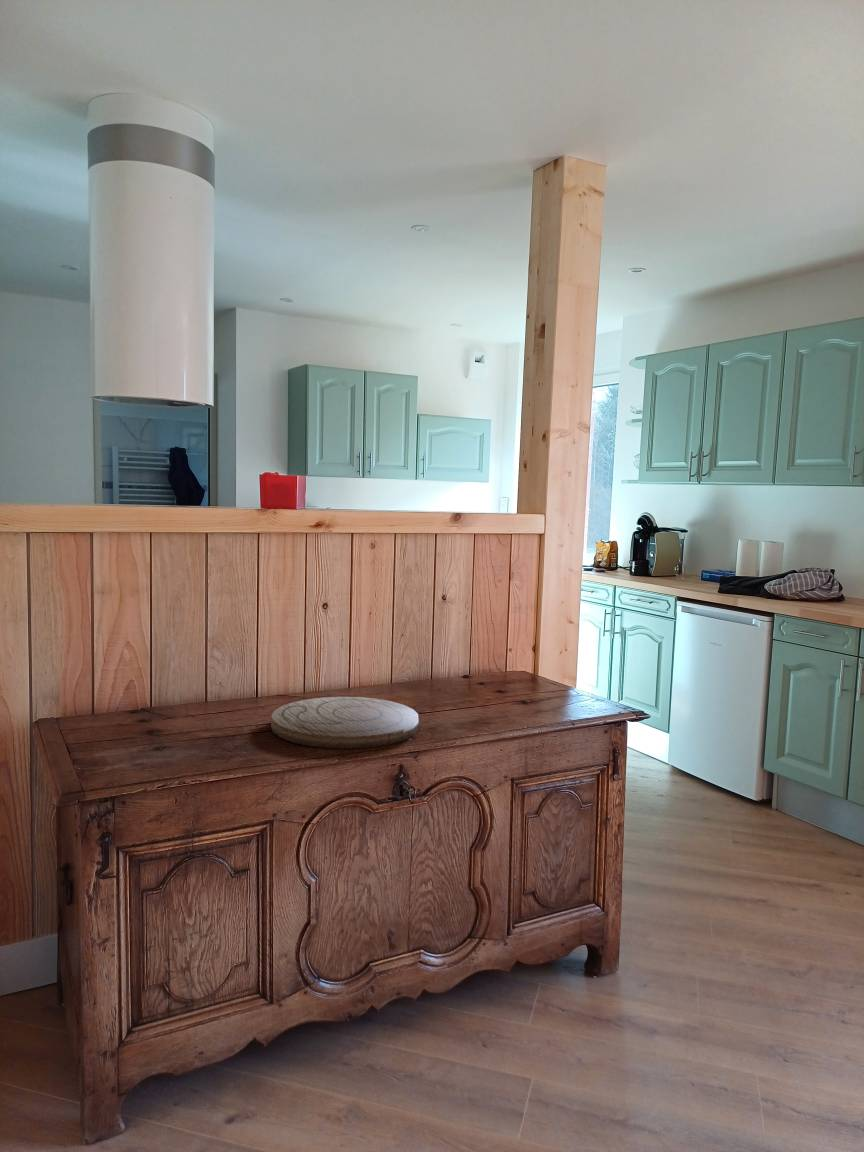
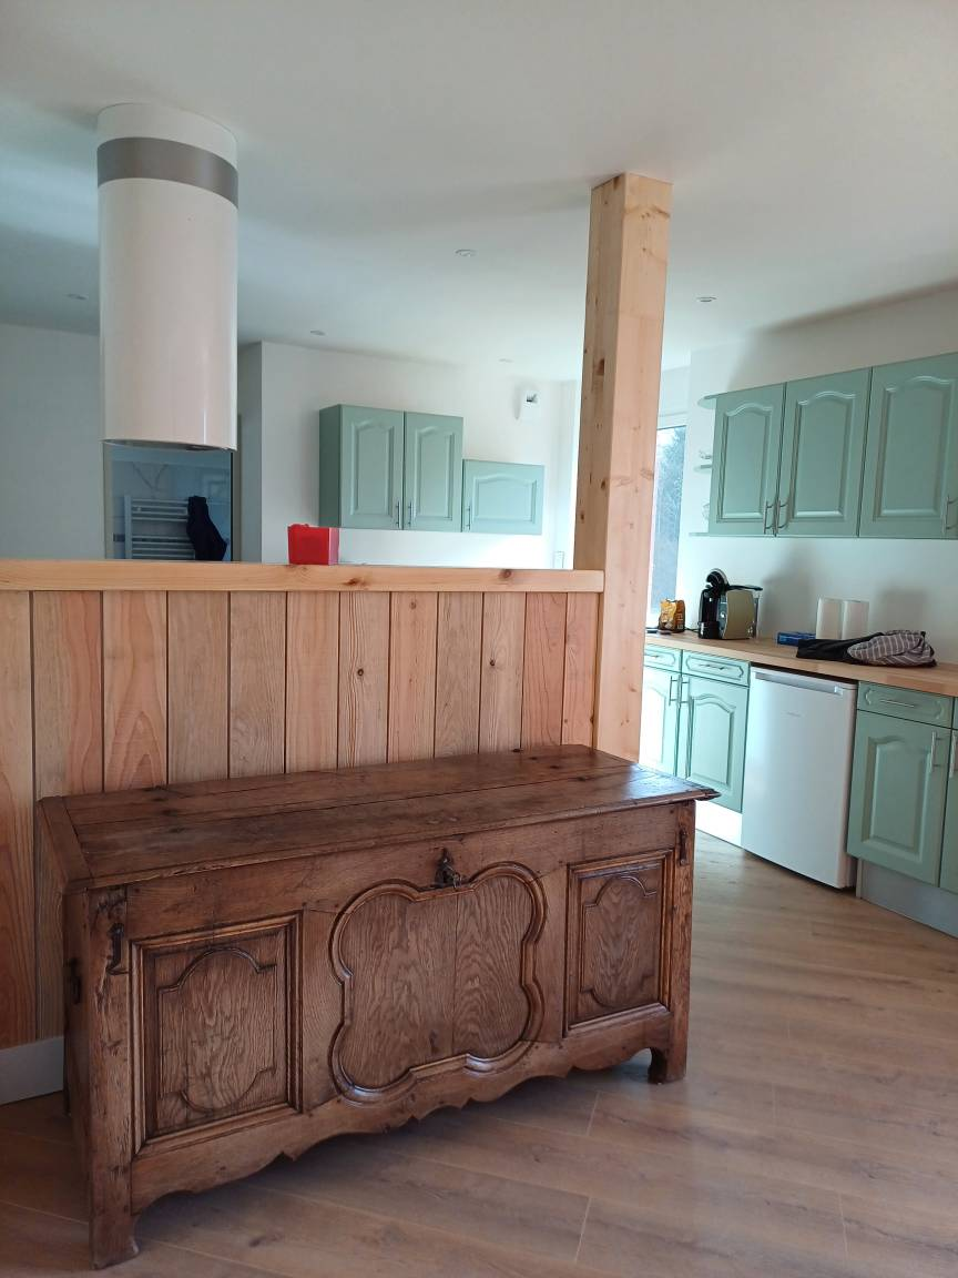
- cutting board (345, 720)
